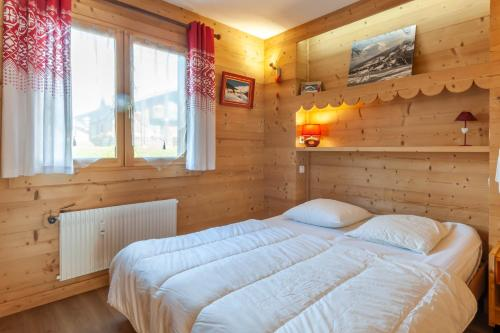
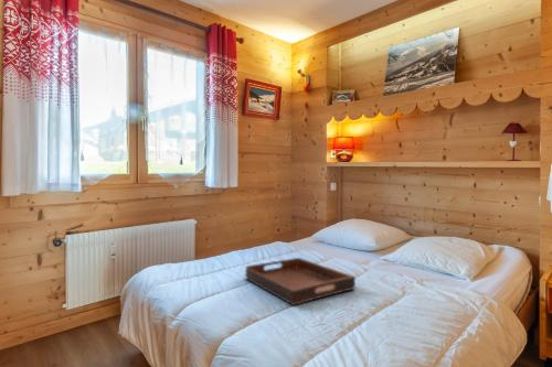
+ serving tray (296, 277)
